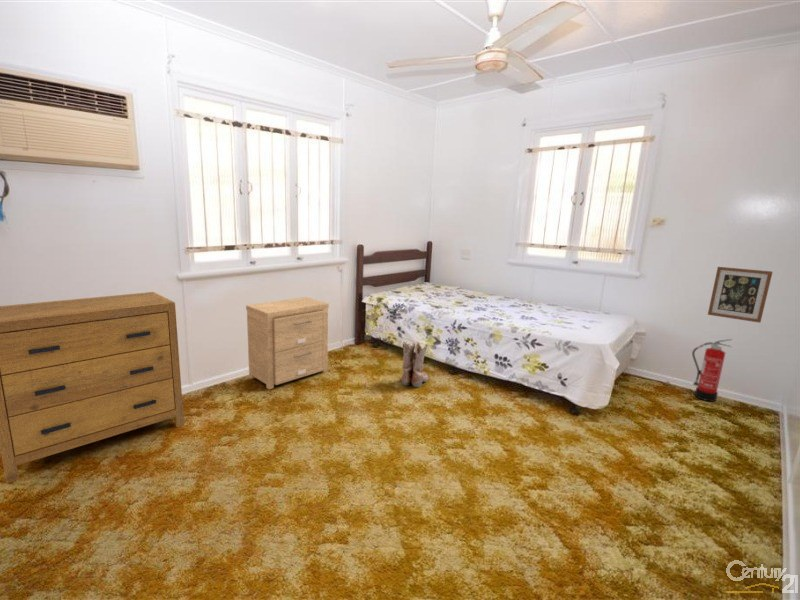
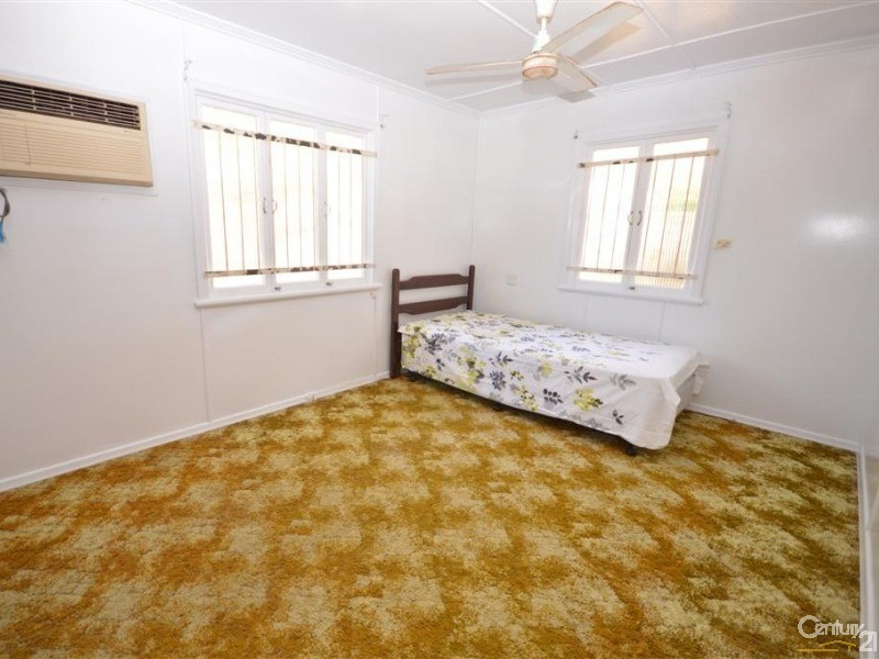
- side table (290, 340)
- boots (415, 360)
- dresser (91, 373)
- wall art (738, 294)
- fire extinguisher (707, 367)
